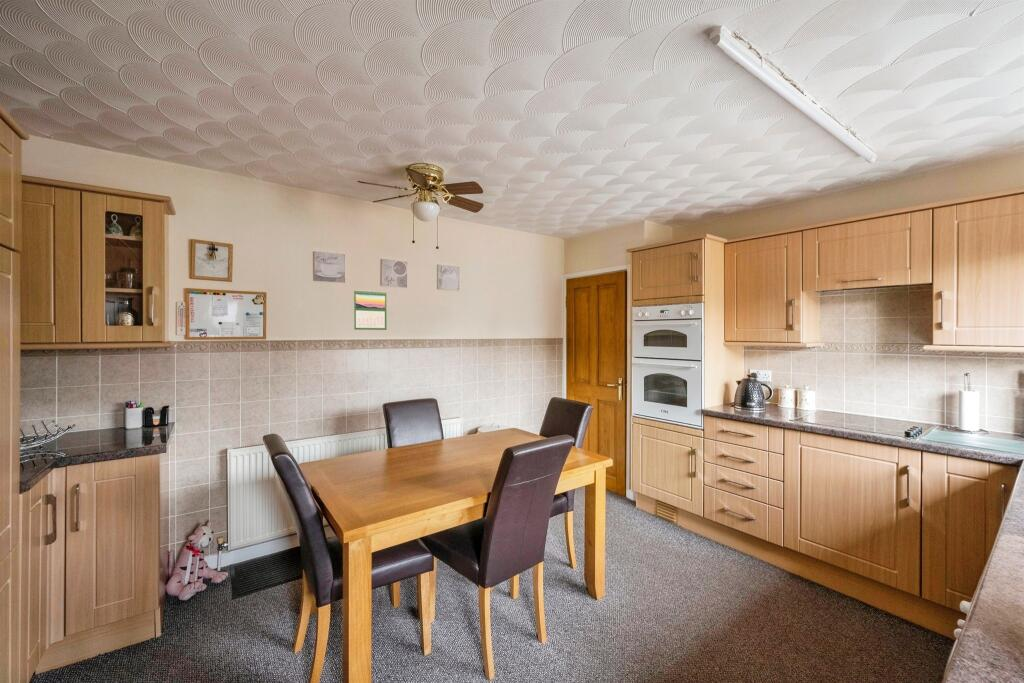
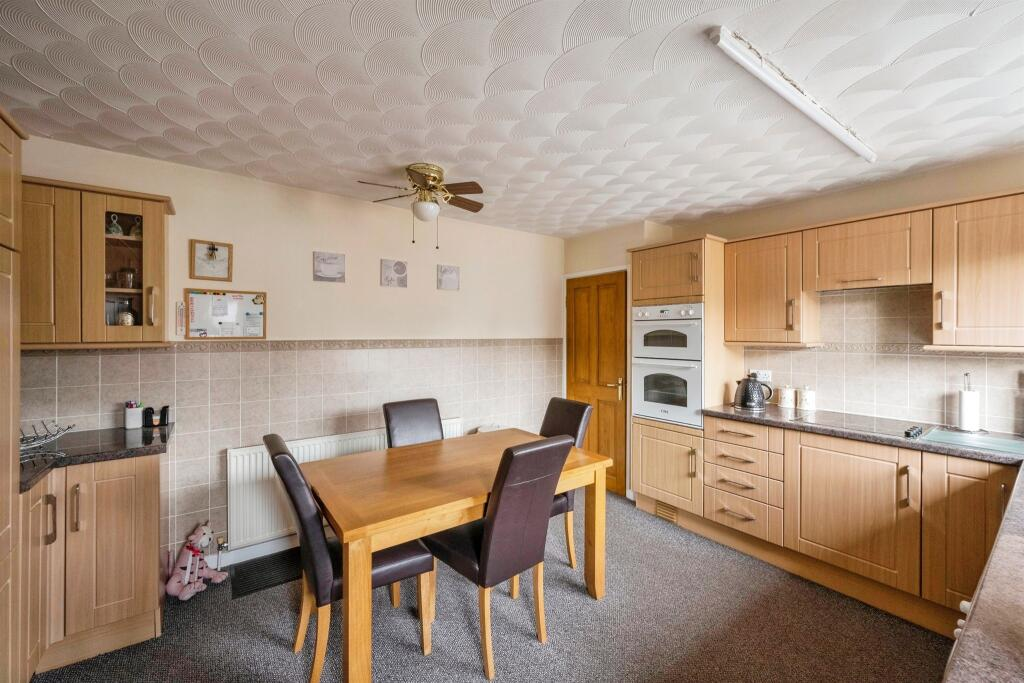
- calendar (370, 309)
